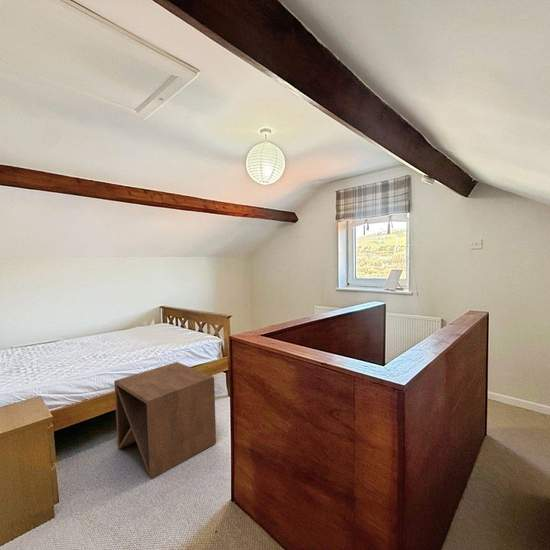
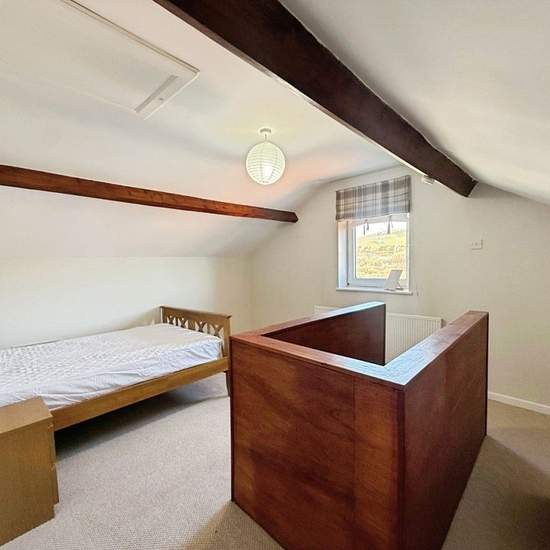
- side table (166, 412)
